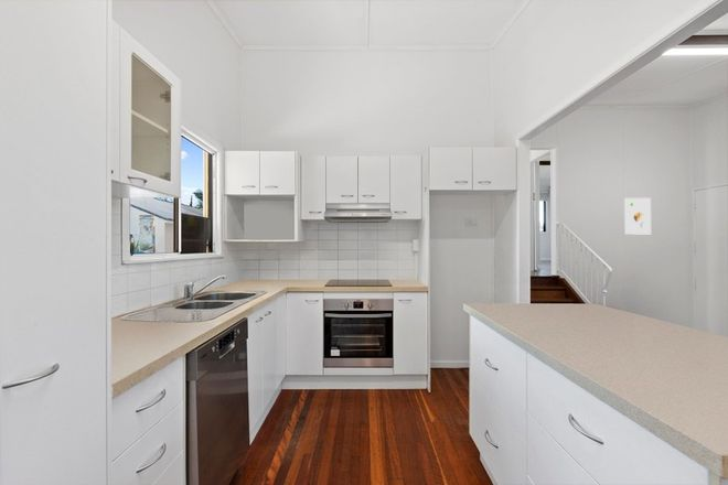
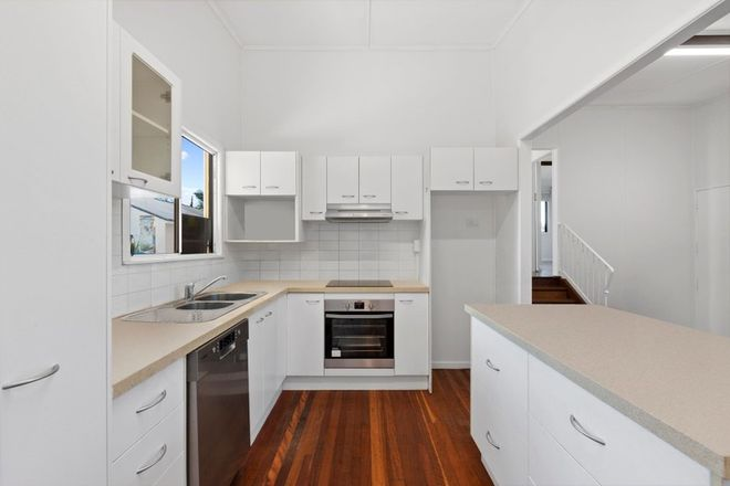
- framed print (638, 216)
